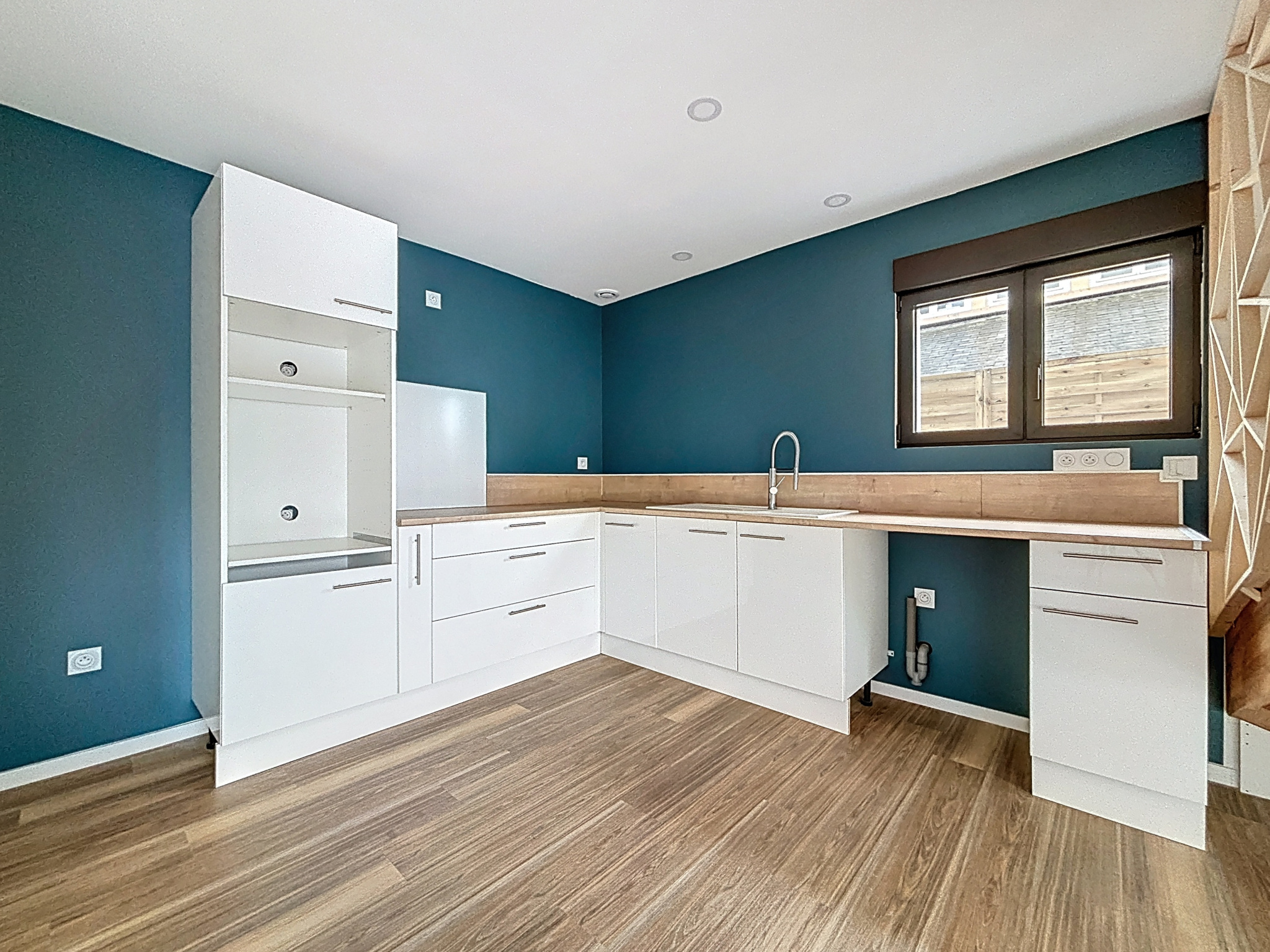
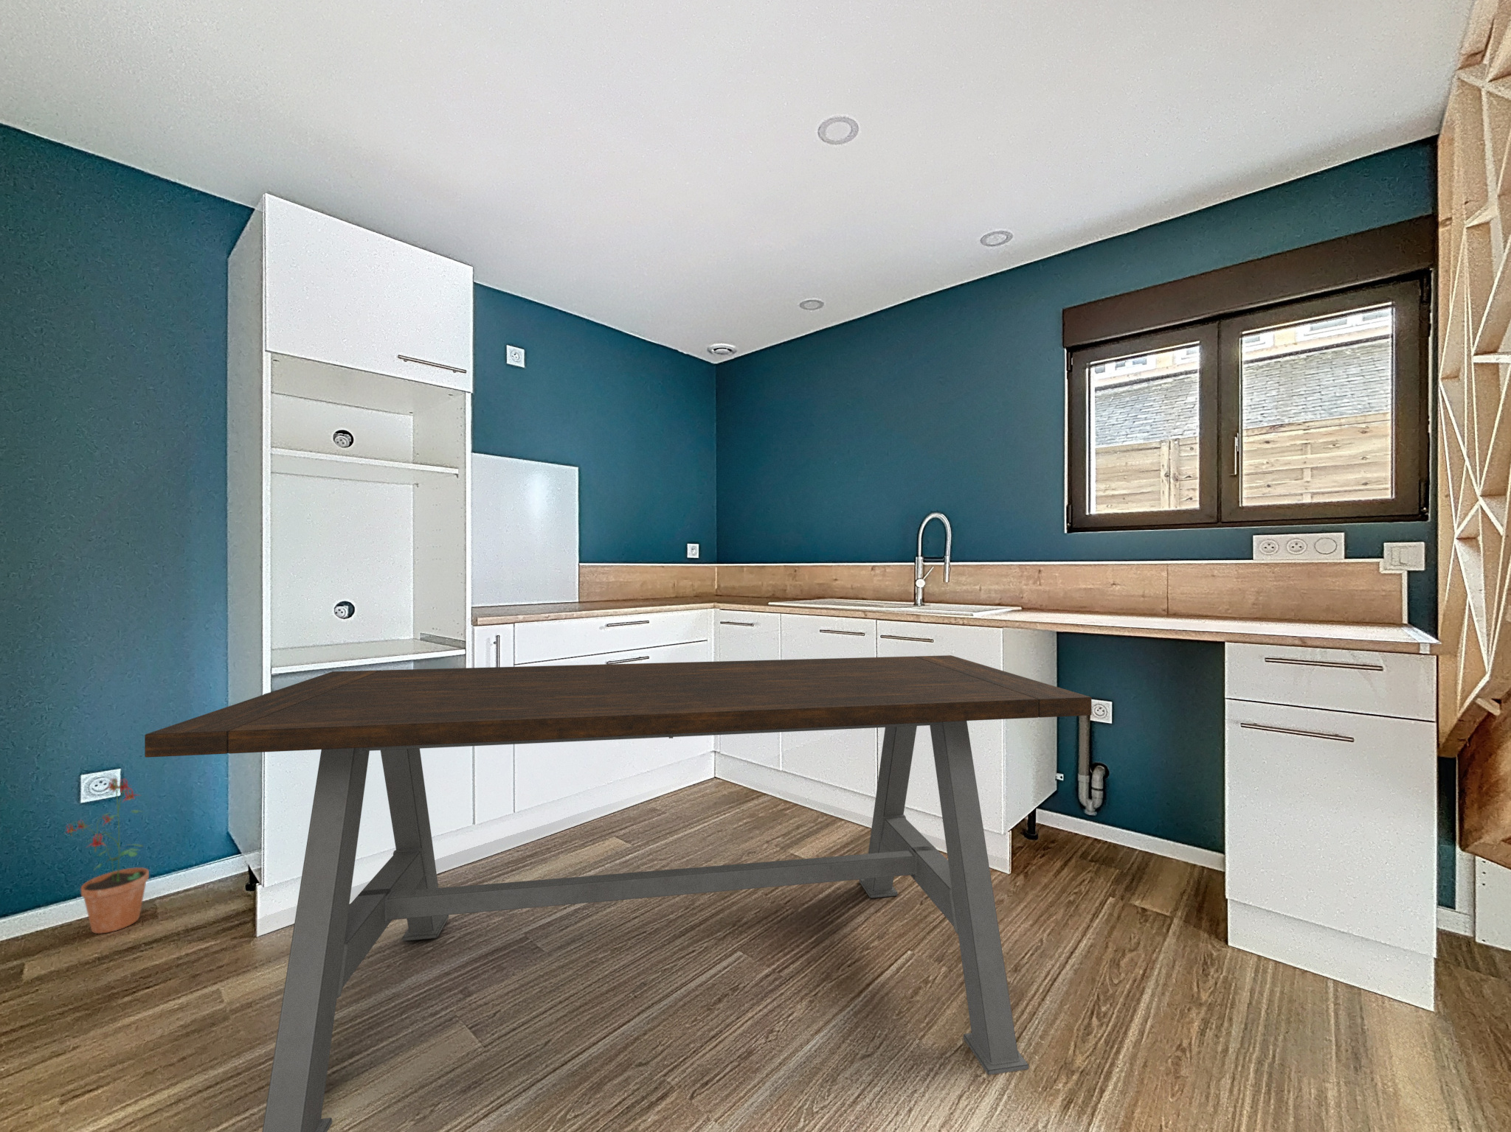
+ dining table (673, 869)
+ potted plant (108, 855)
